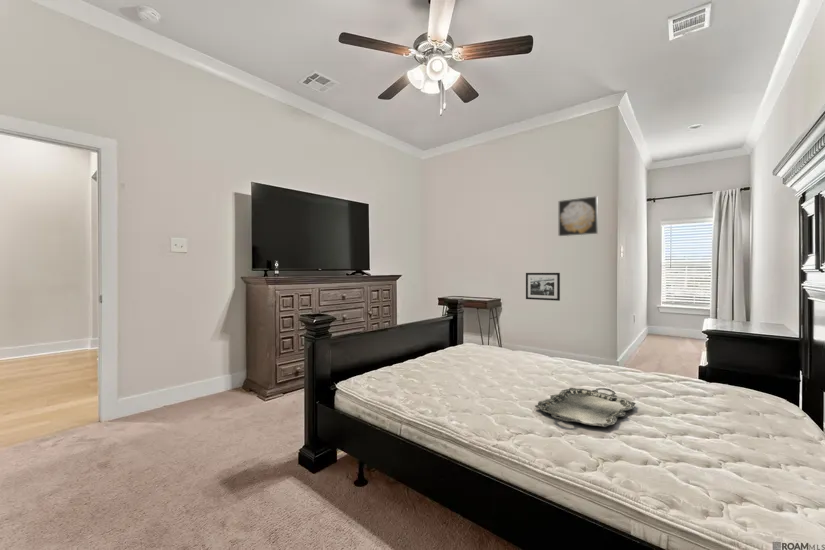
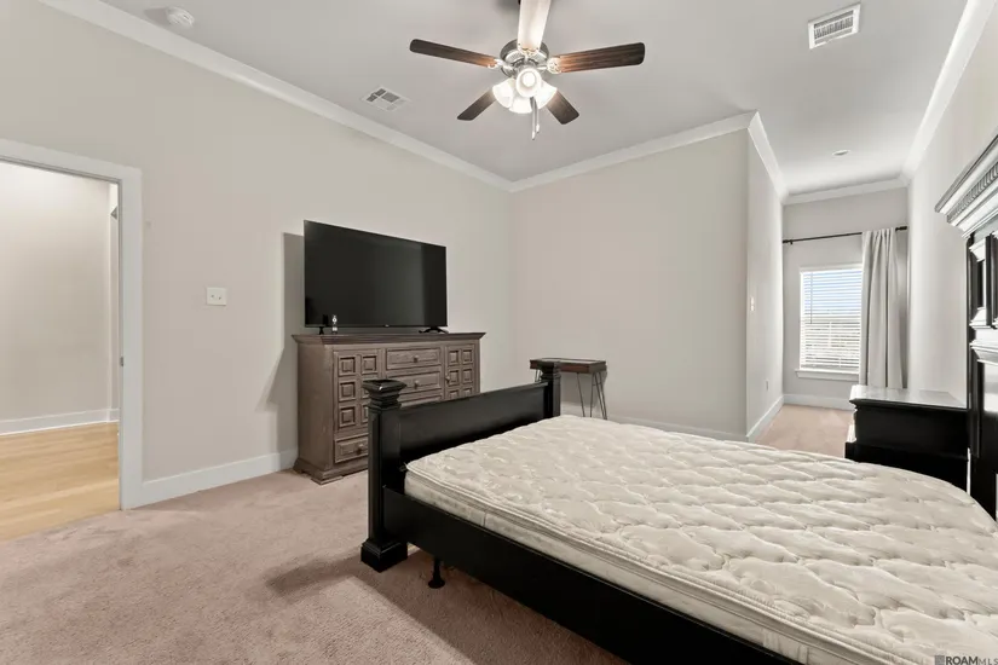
- picture frame (542, 286)
- serving tray (585, 404)
- wall art (577, 216)
